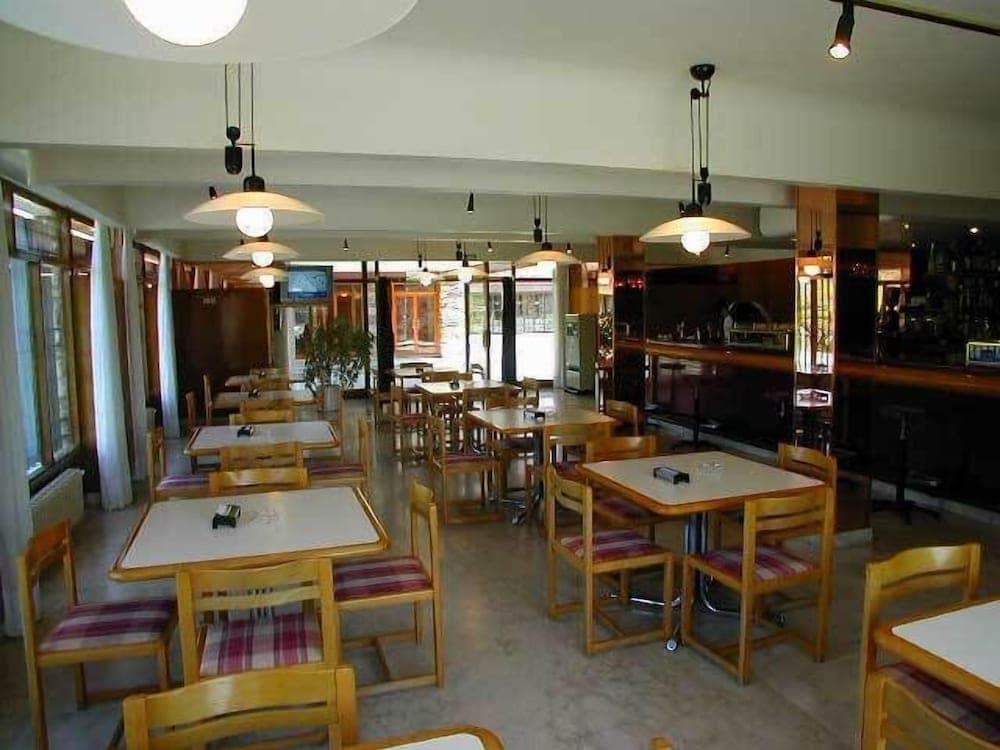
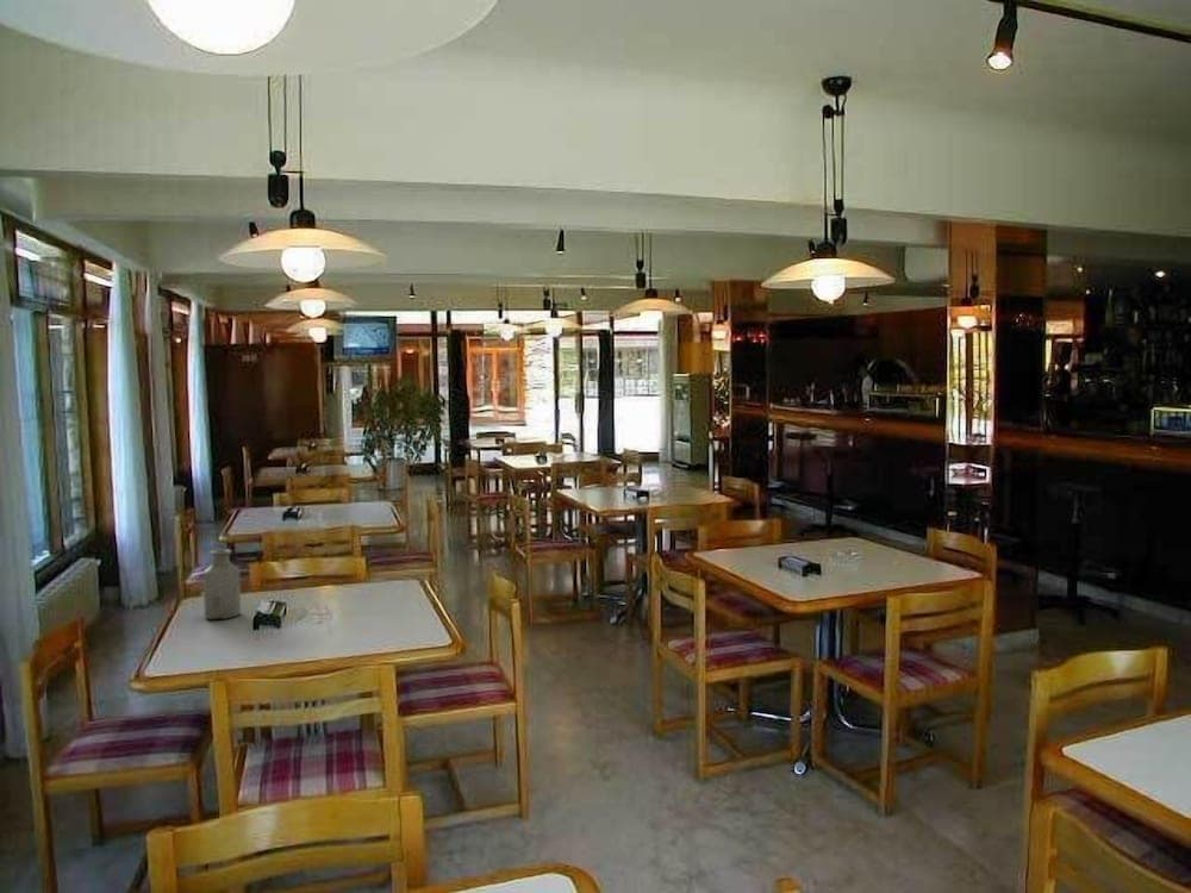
+ bottle (222, 582)
